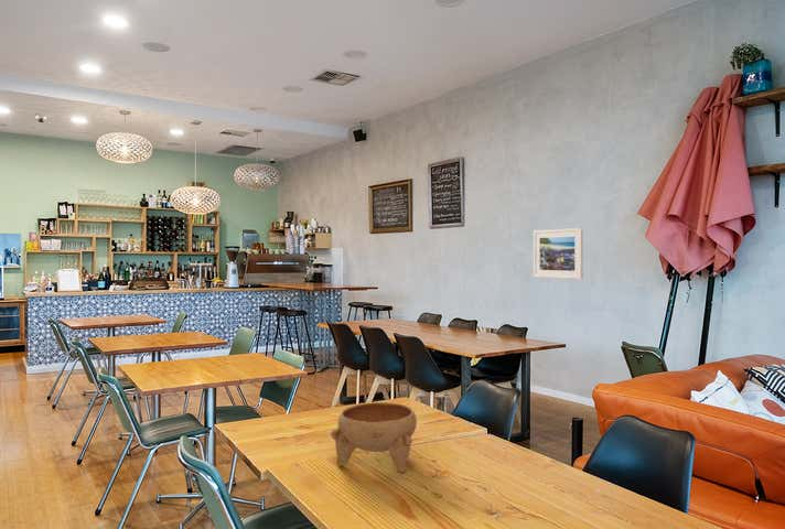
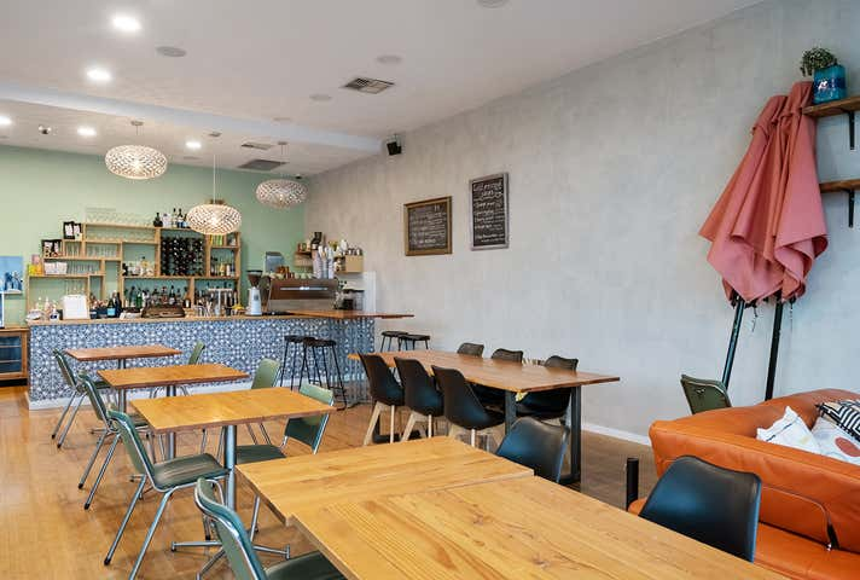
- bowl (380, 435)
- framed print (557, 253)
